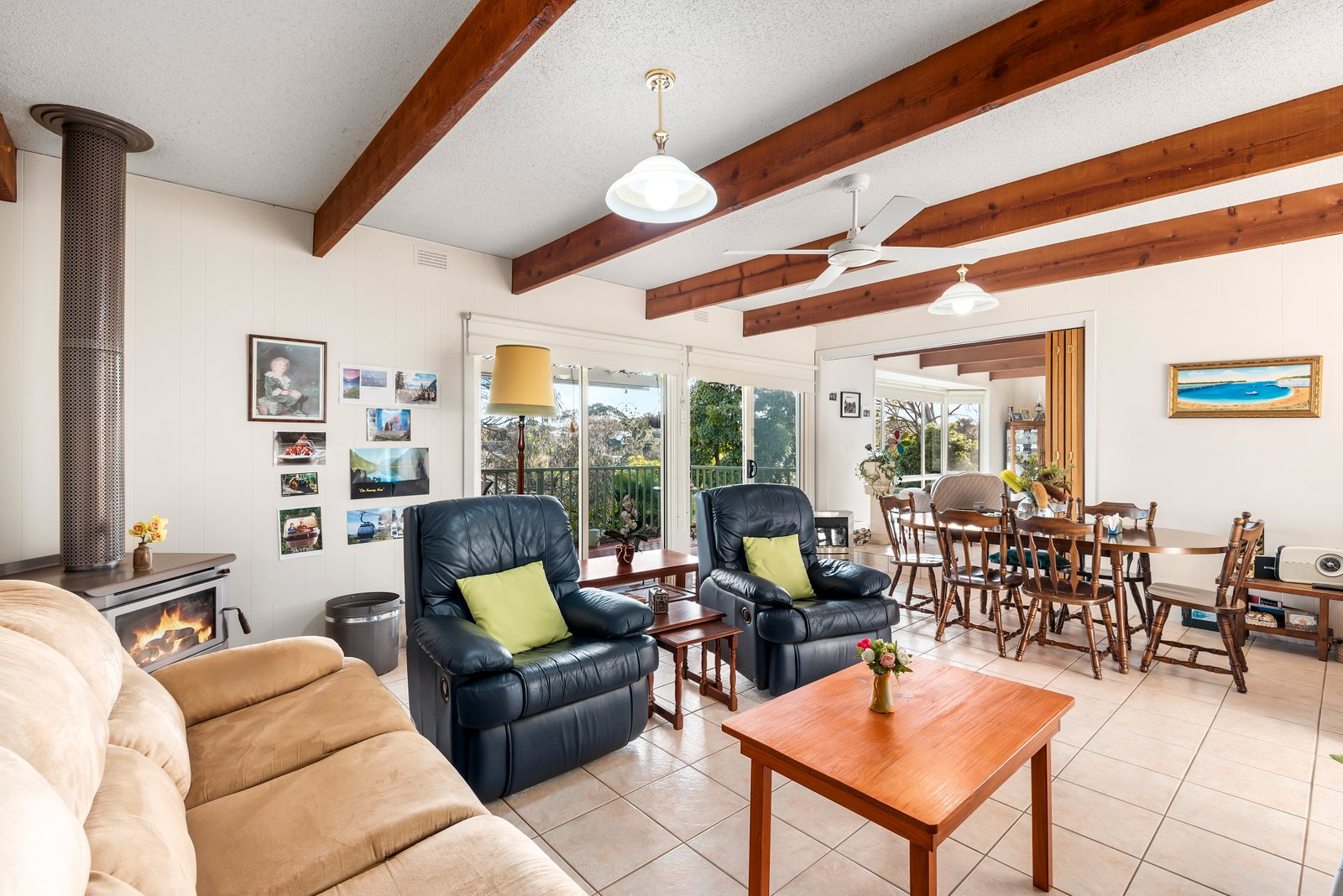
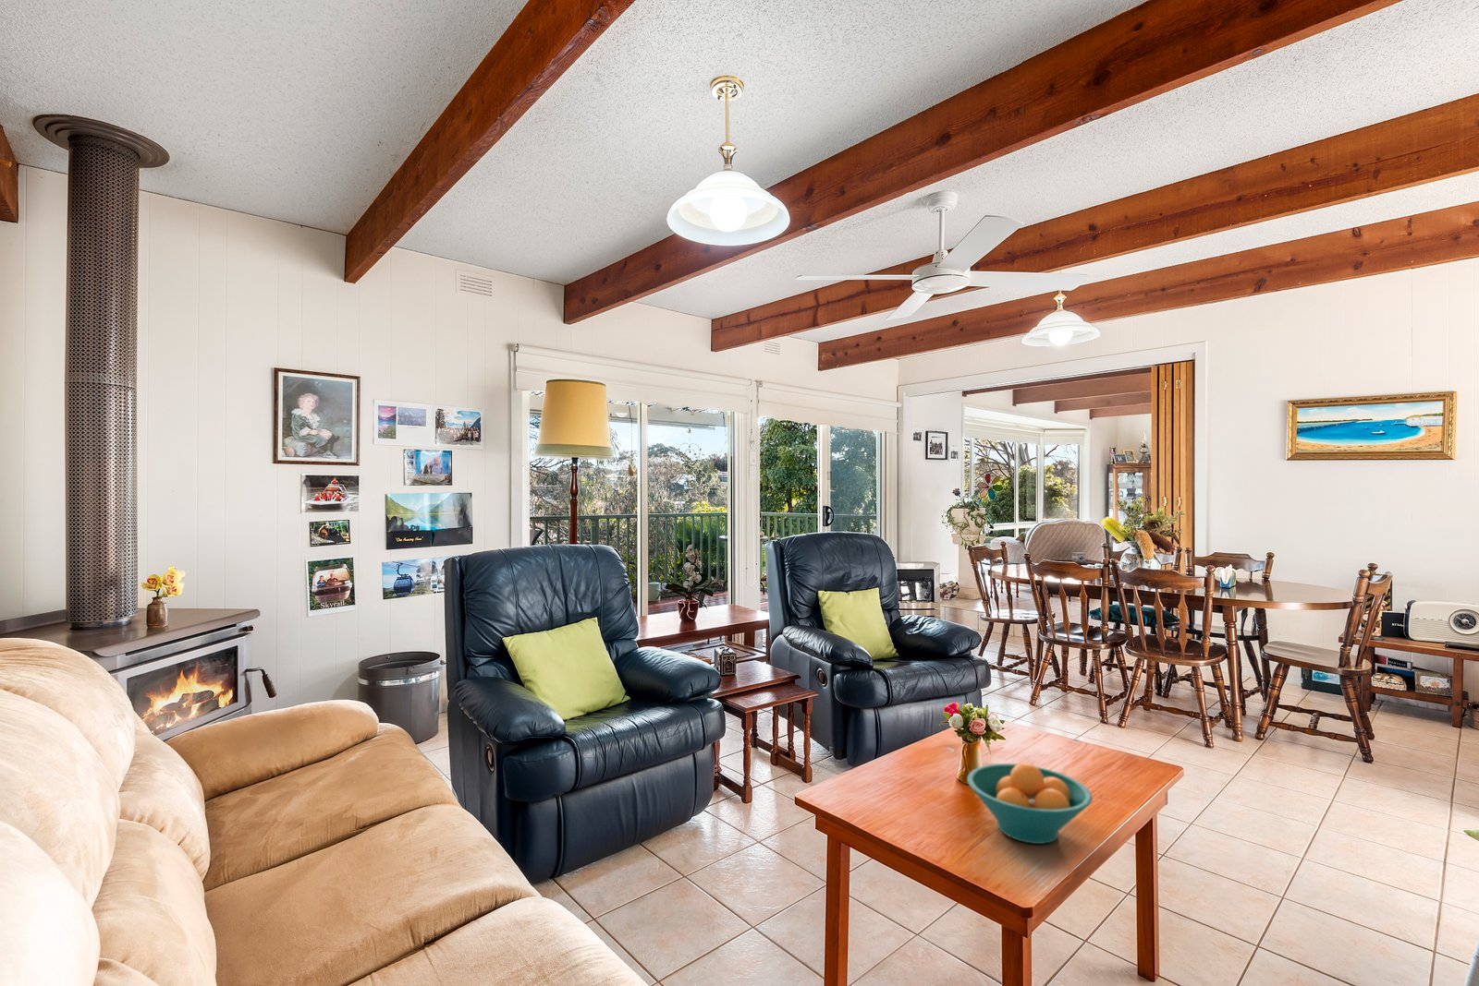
+ fruit bowl (1027, 798)
